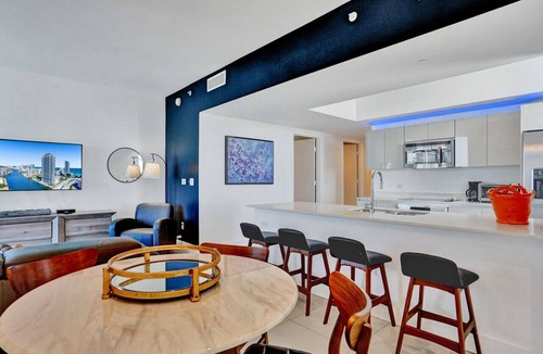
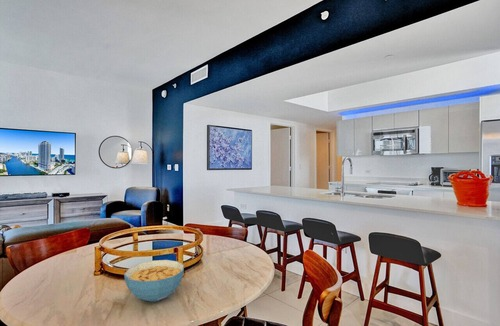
+ cereal bowl (155, 283)
